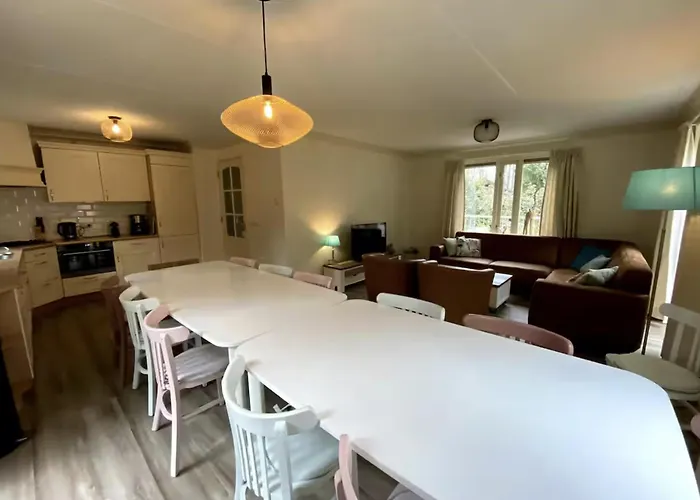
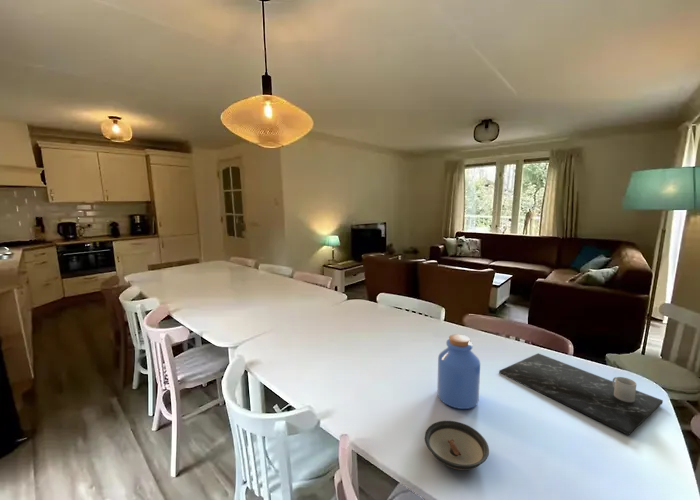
+ jar (458, 368)
+ place mat (574, 377)
+ saucer (455, 448)
